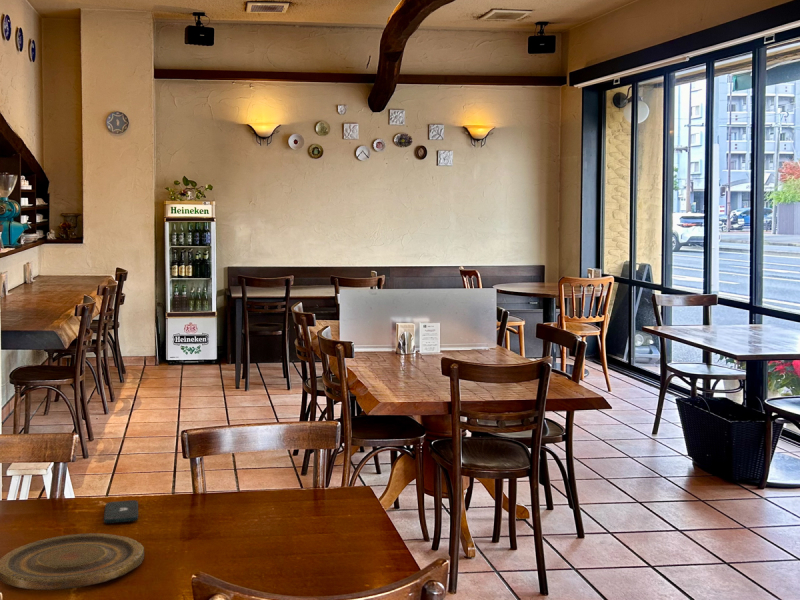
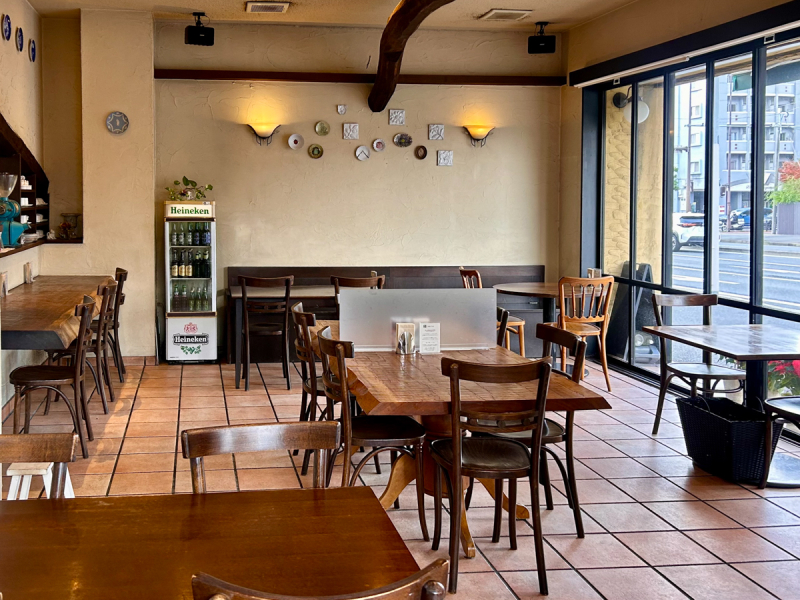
- smartphone (121, 511)
- plate (72, 559)
